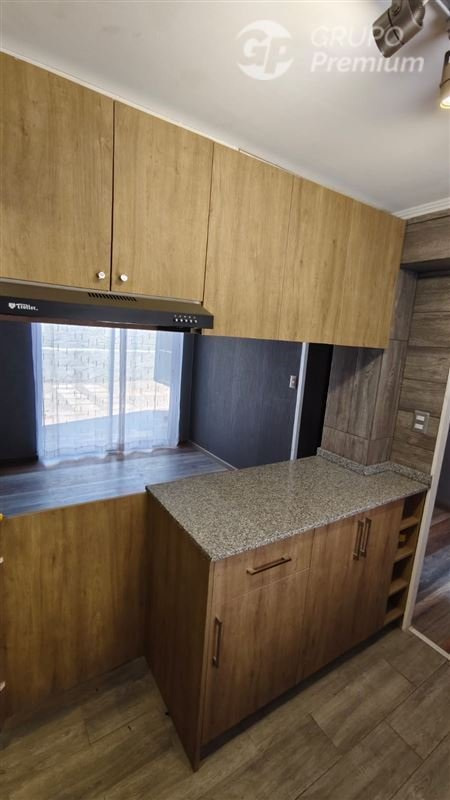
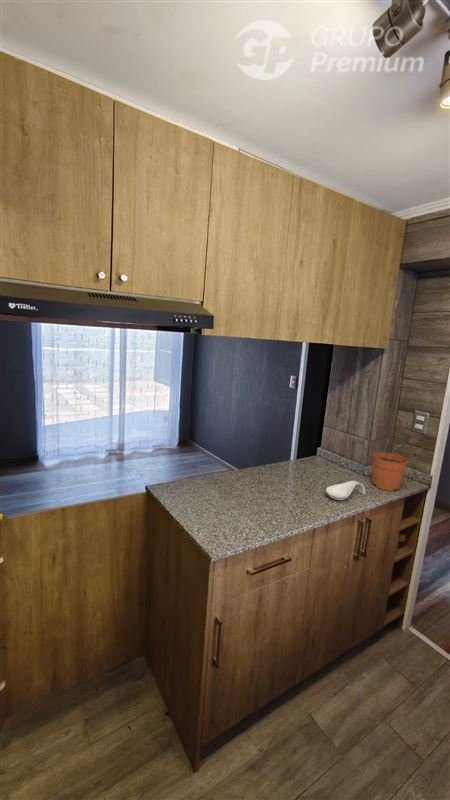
+ spoon rest (346, 489)
+ plant pot (389, 464)
